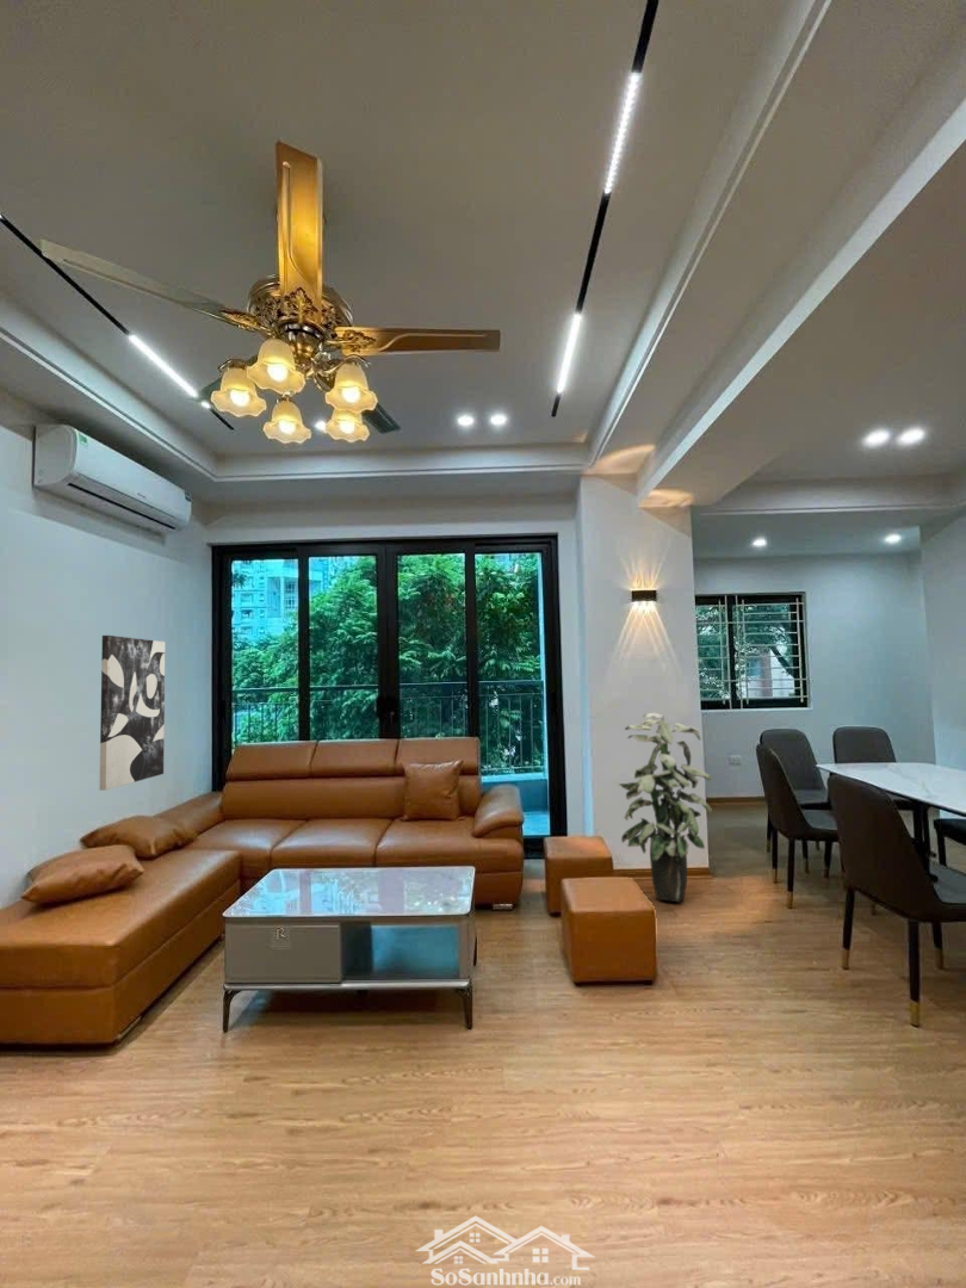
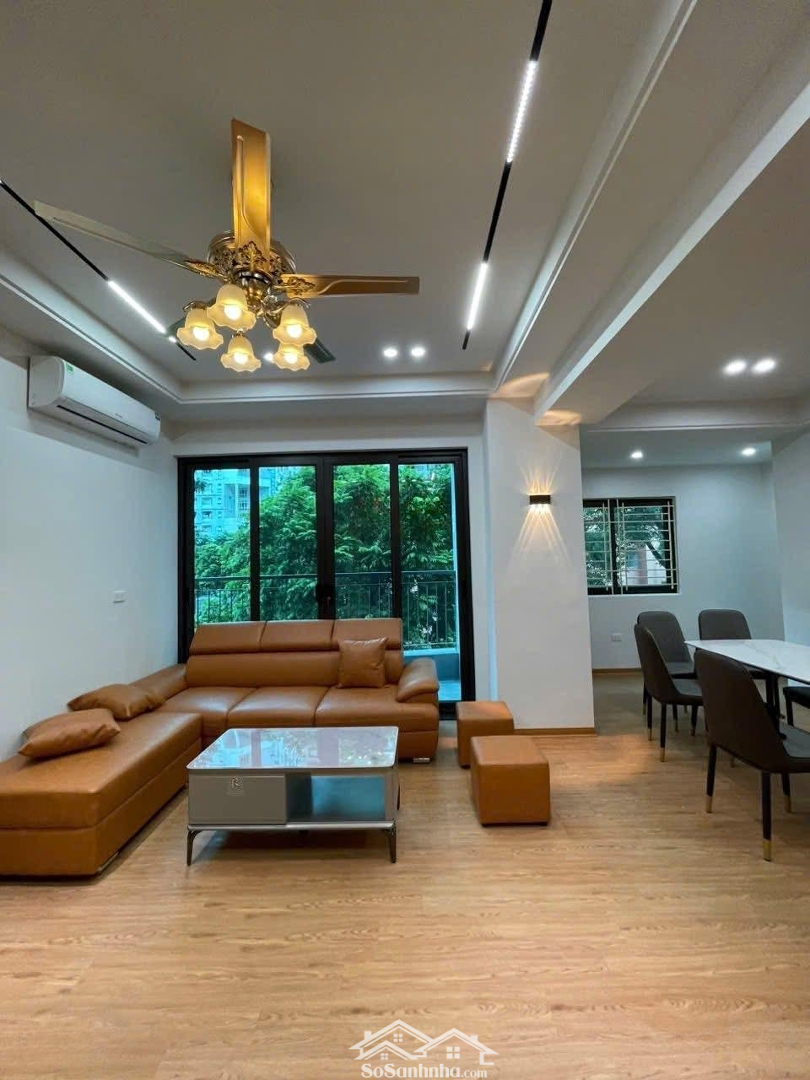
- wall art (135, 710)
- indoor plant (662, 803)
